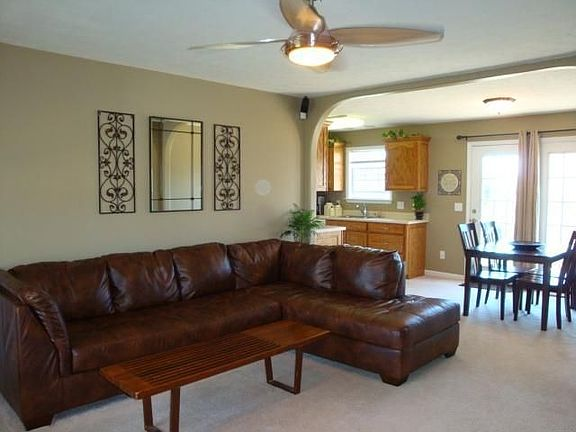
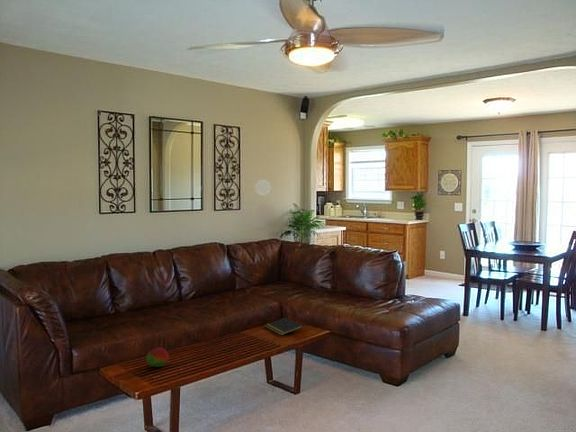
+ fruit (157, 357)
+ notepad (283, 326)
